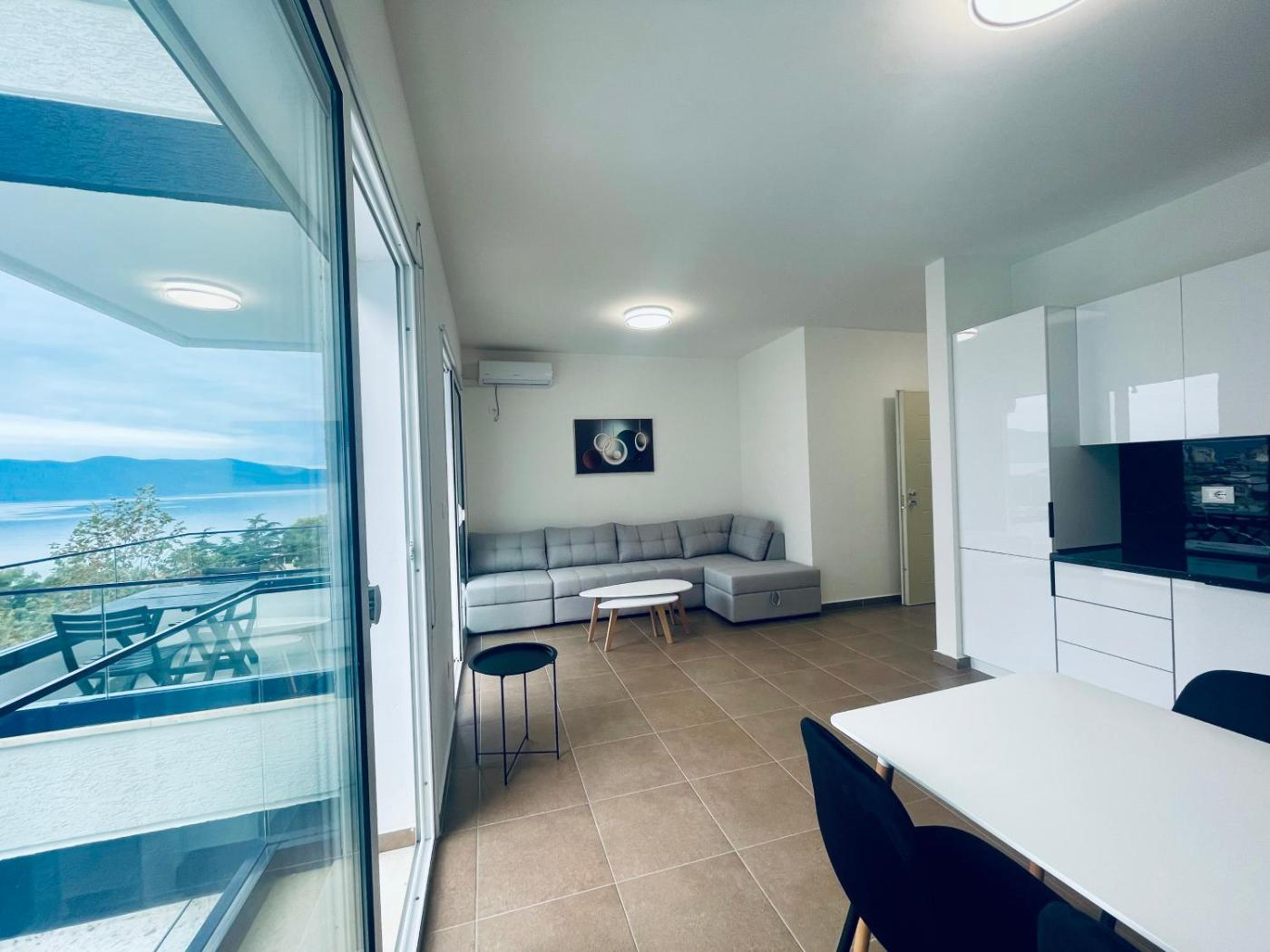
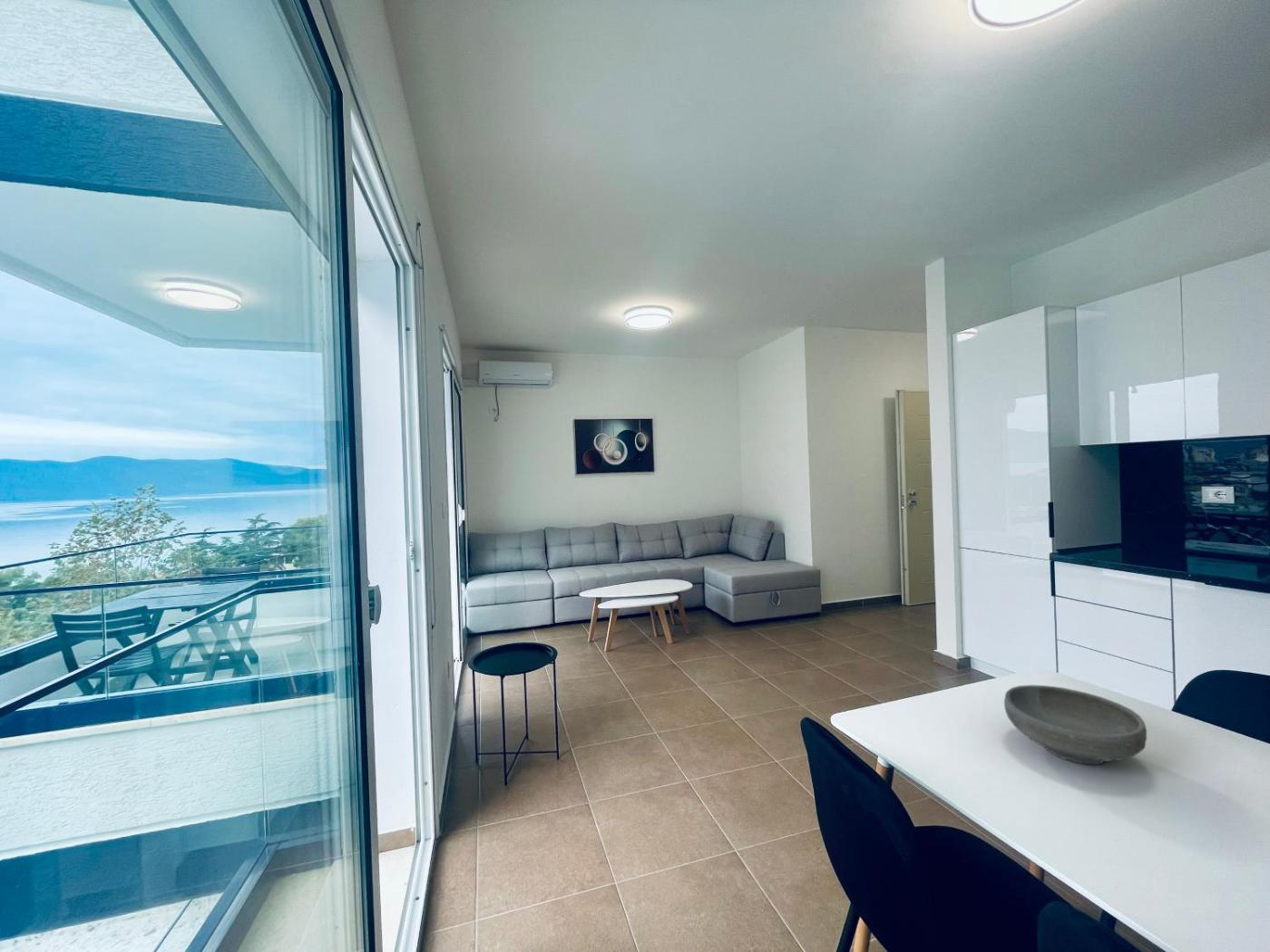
+ bowl (1070, 728)
